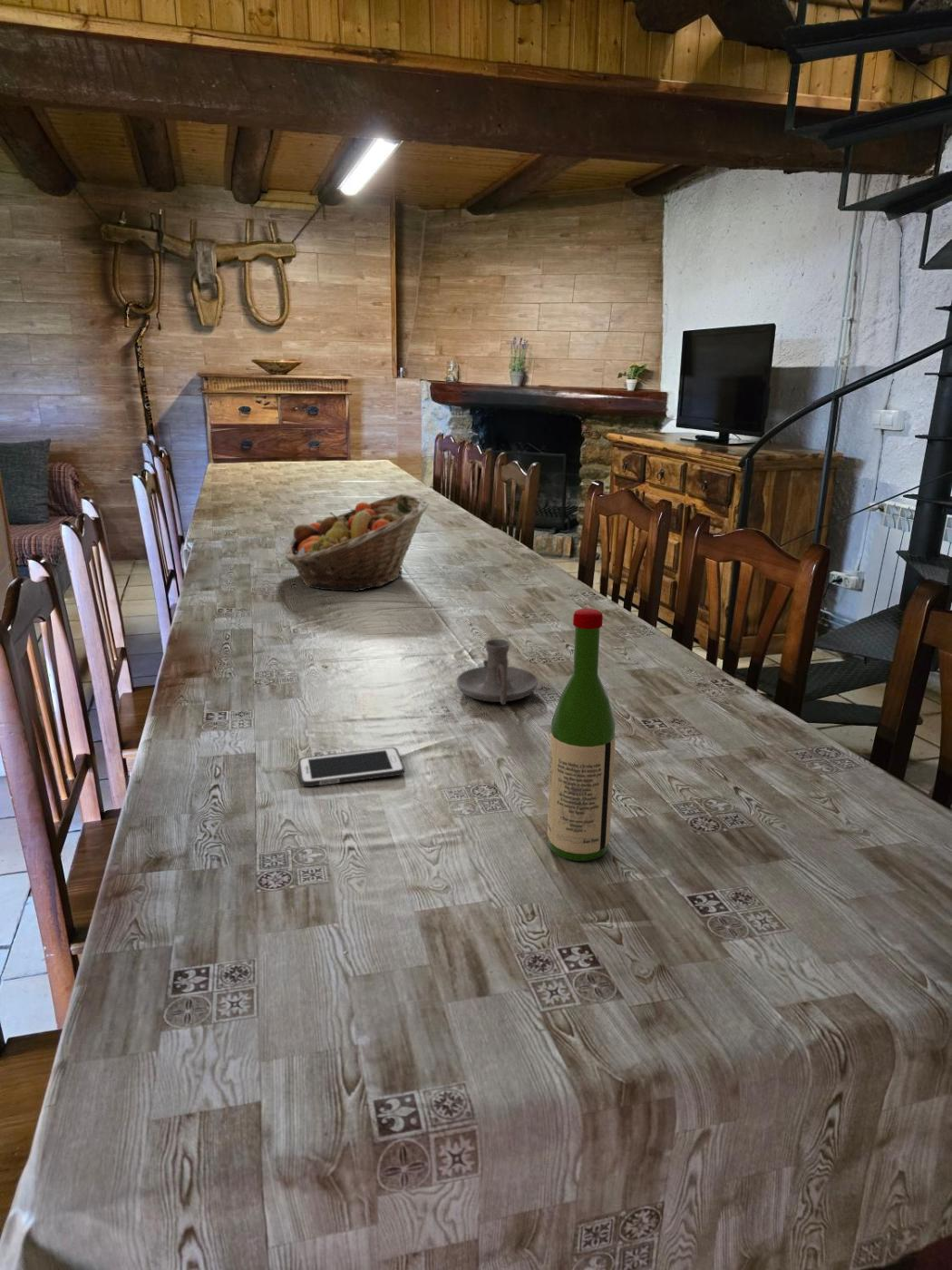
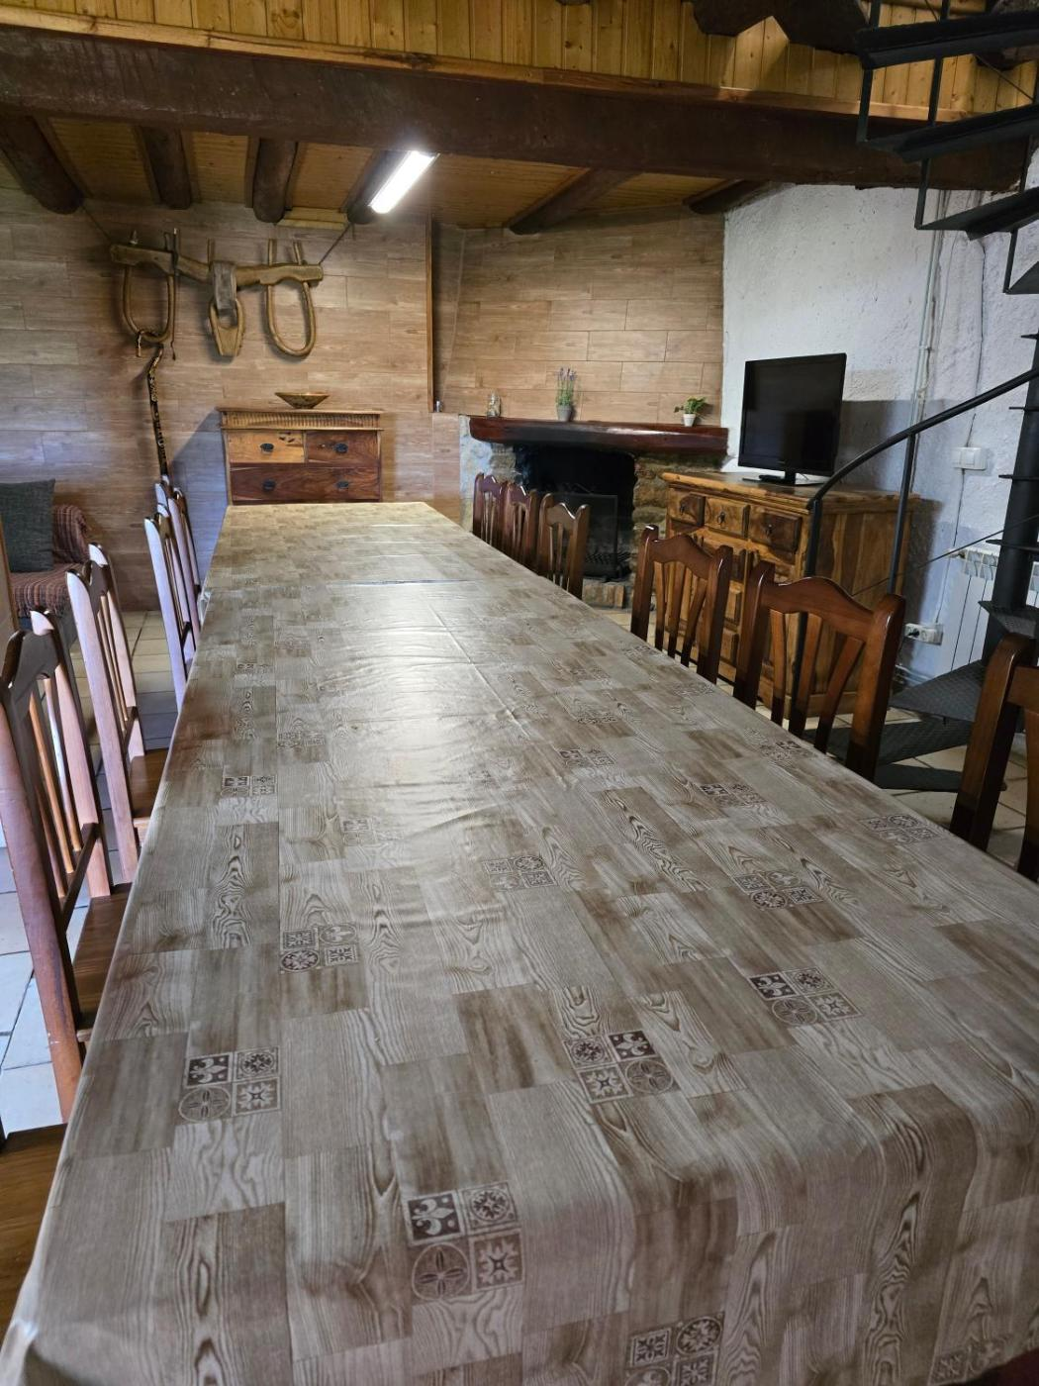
- wine bottle (582, 734)
- fruit basket (356, 539)
- cell phone (351, 767)
- candle holder (498, 671)
